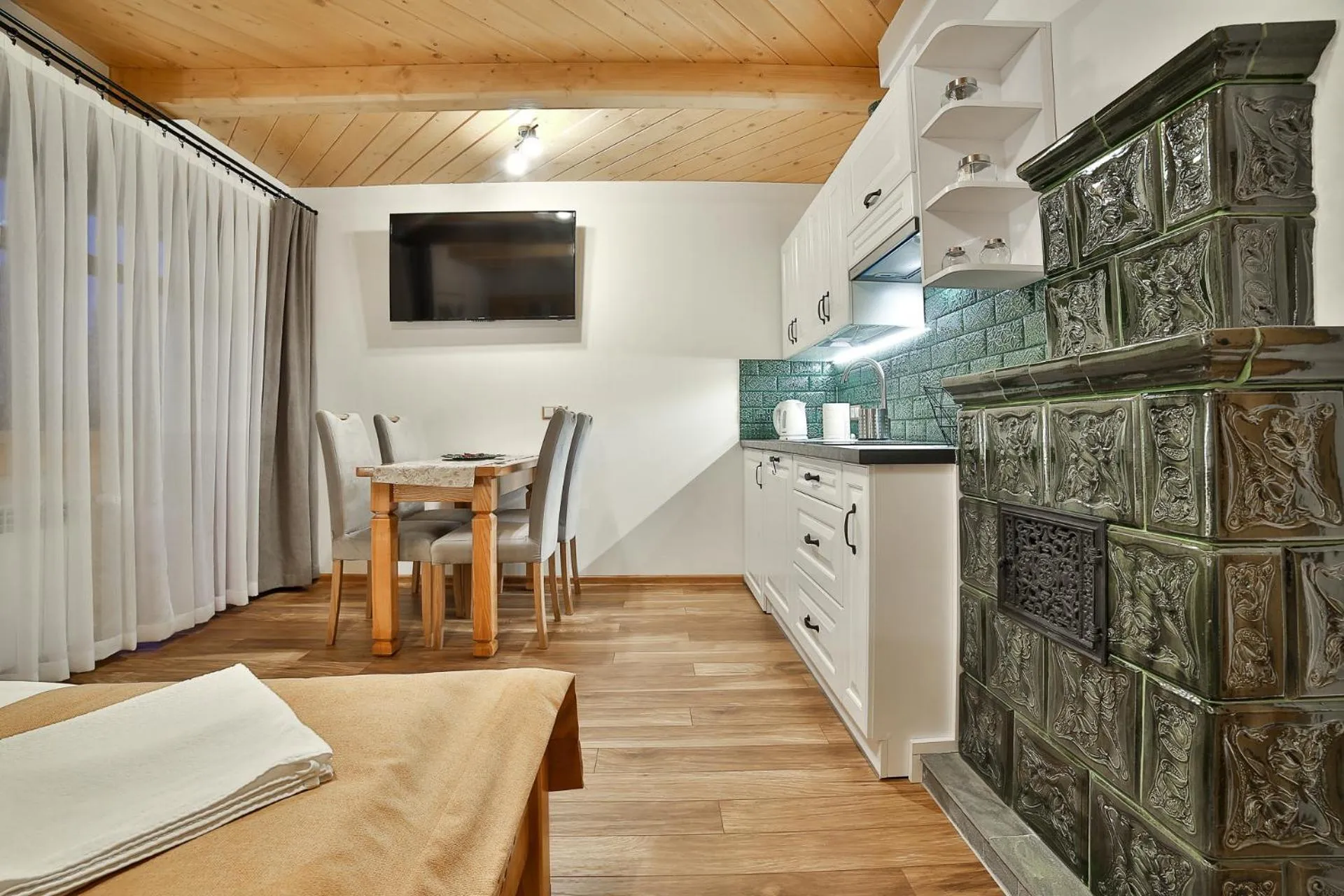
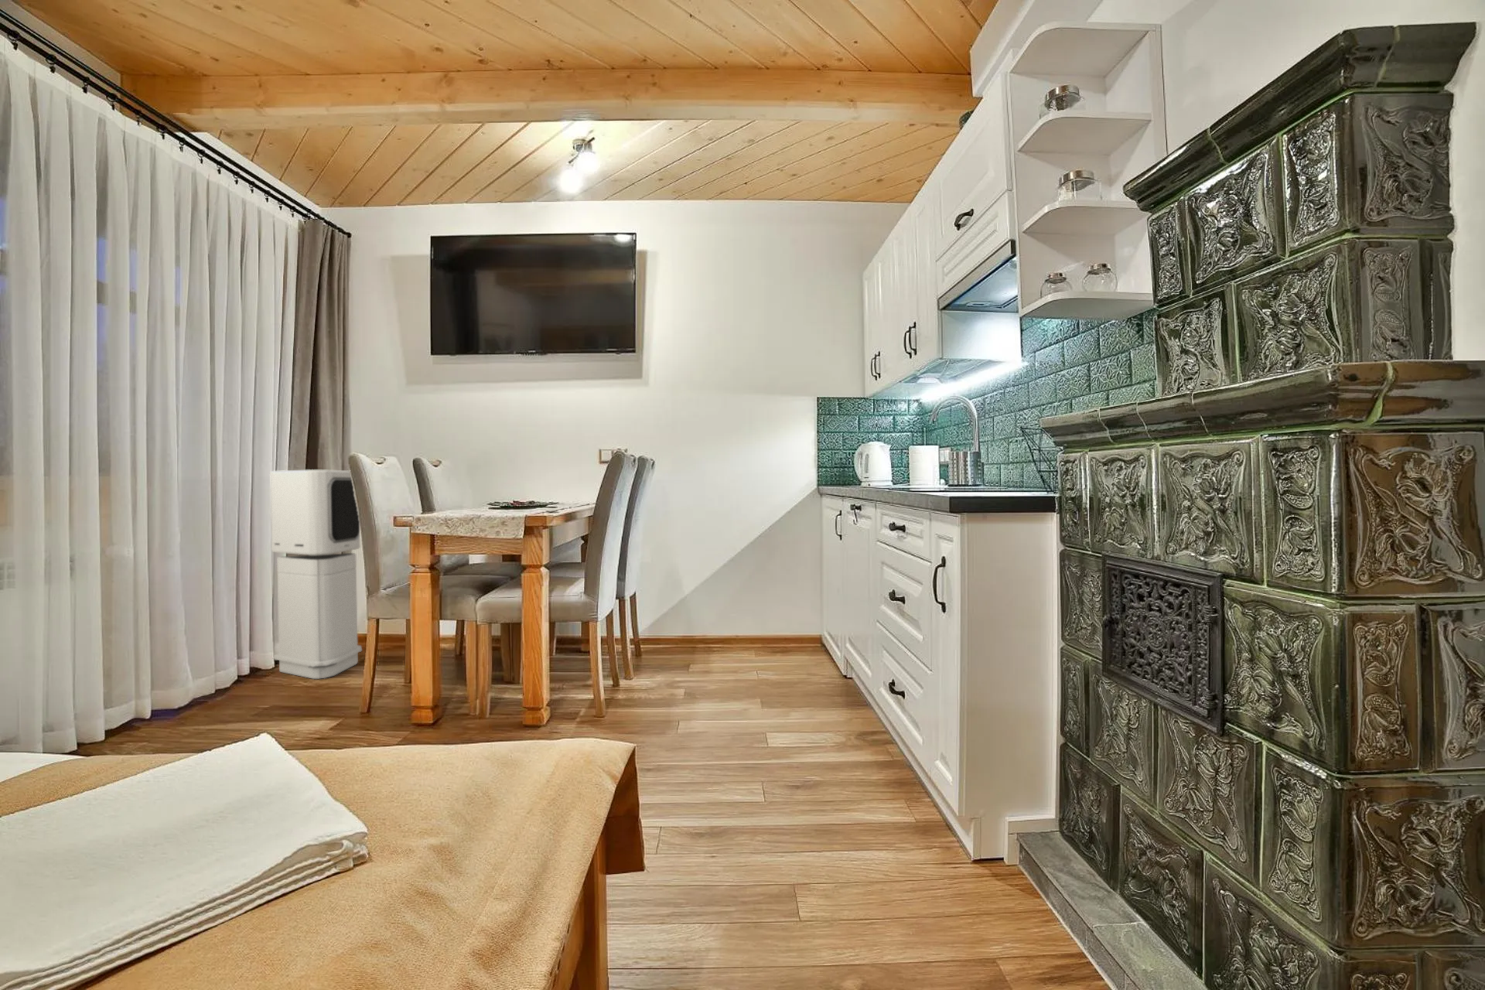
+ air purifier (310, 571)
